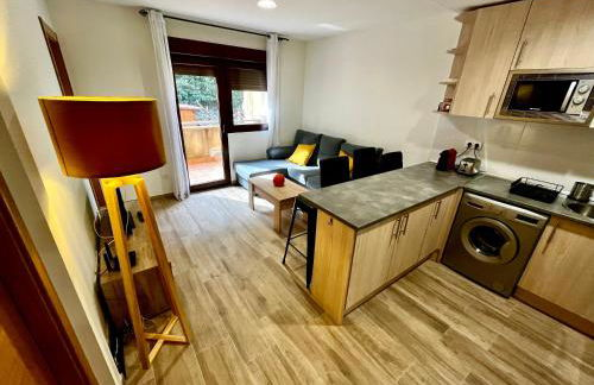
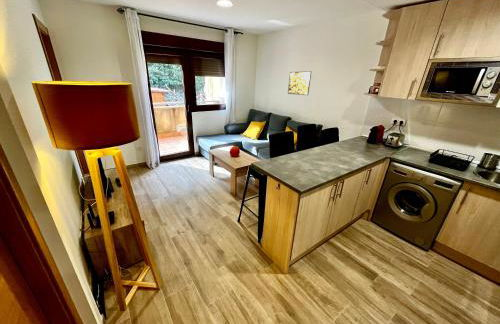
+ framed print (298, 83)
